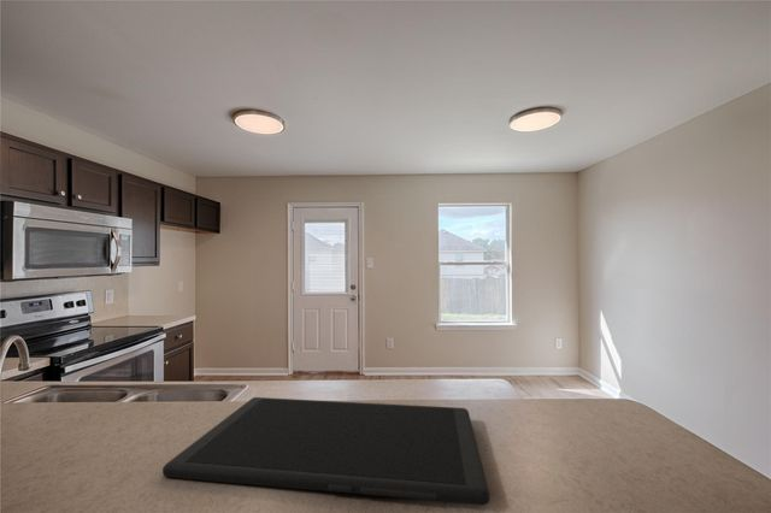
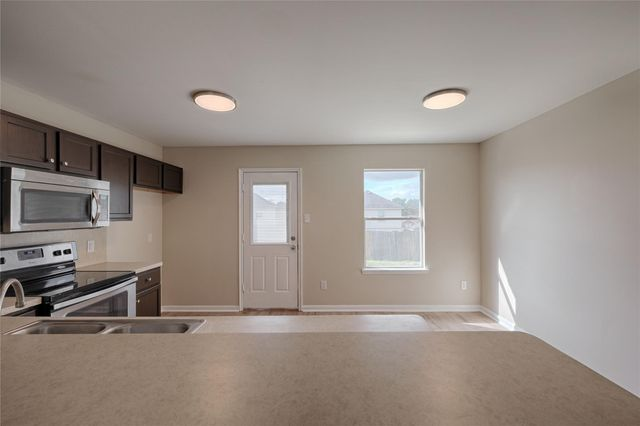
- cutting board (339, 437)
